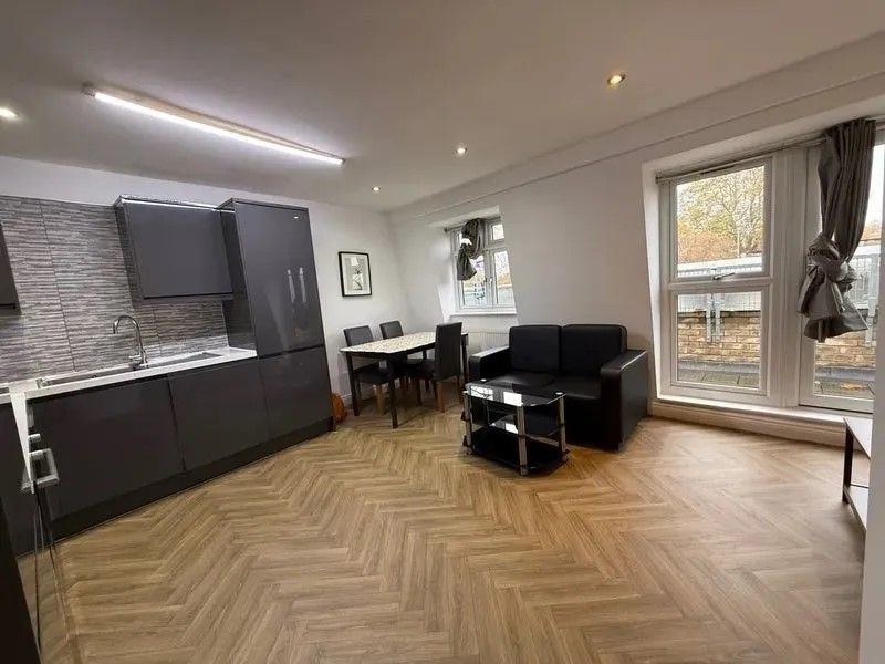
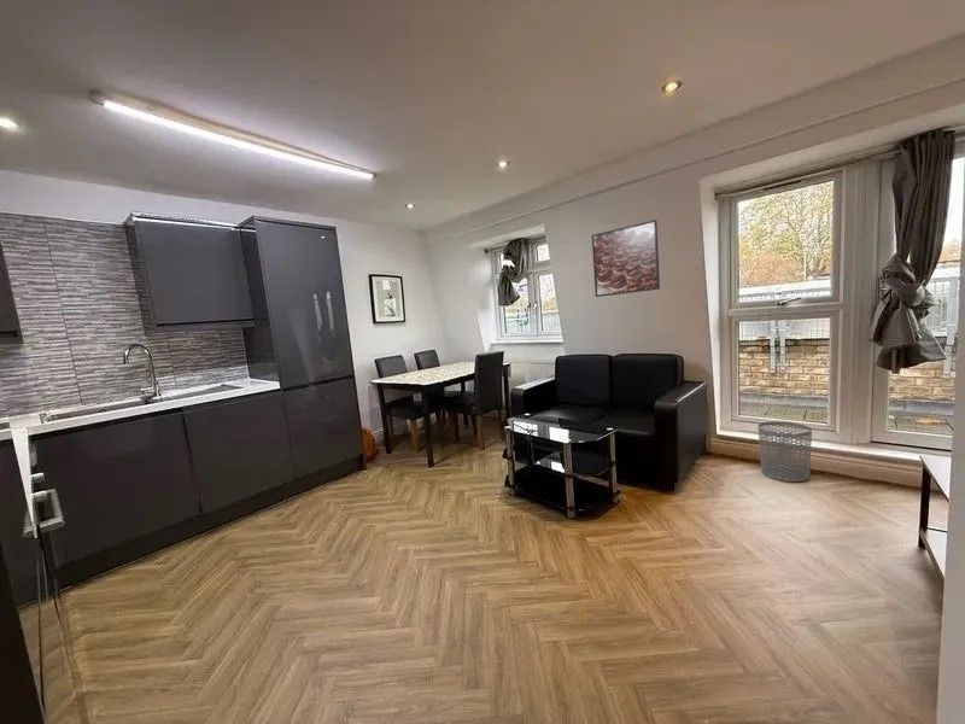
+ waste bin (784, 450)
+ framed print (624, 261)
